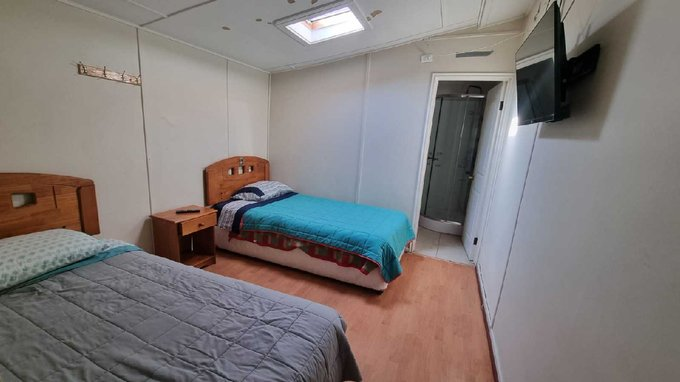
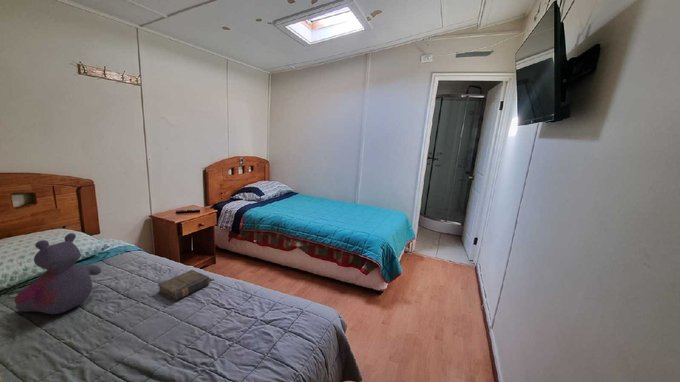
+ stuffed bear (53, 271)
+ book (189, 282)
